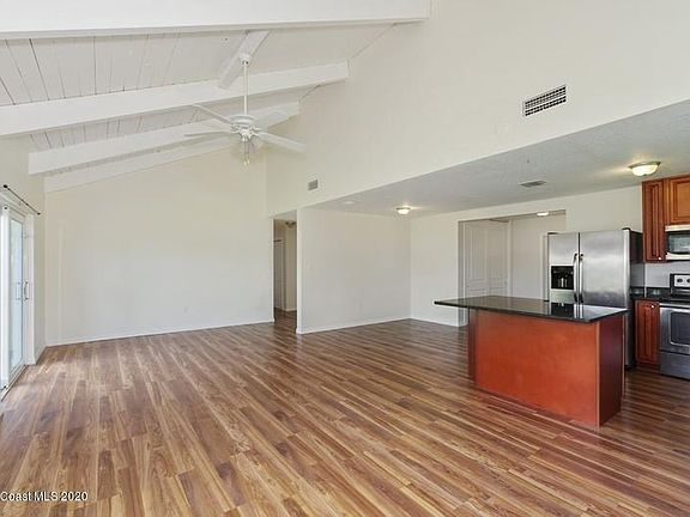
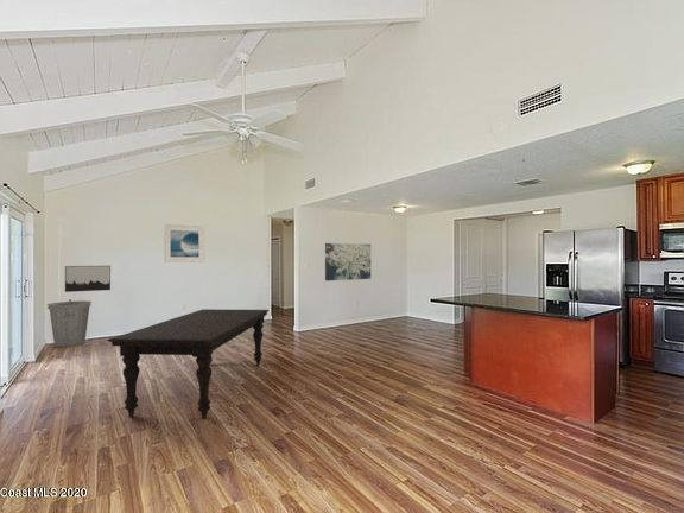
+ wall art (348, 261)
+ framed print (184, 243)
+ dining table (205, 353)
+ wall art (88, 278)
+ trash can (69, 322)
